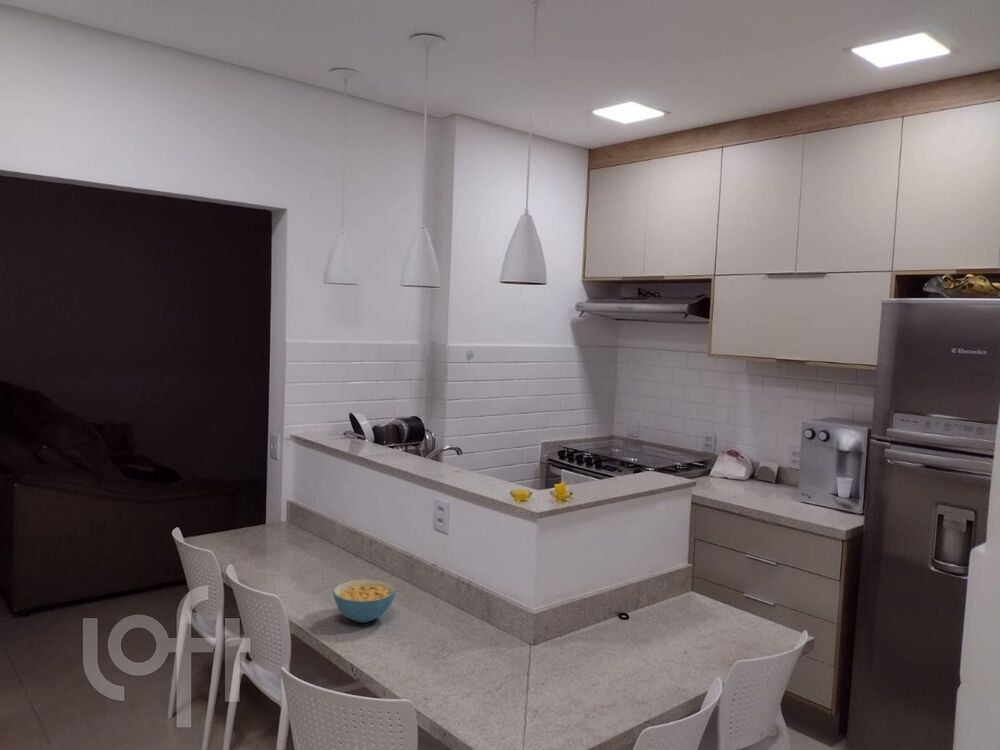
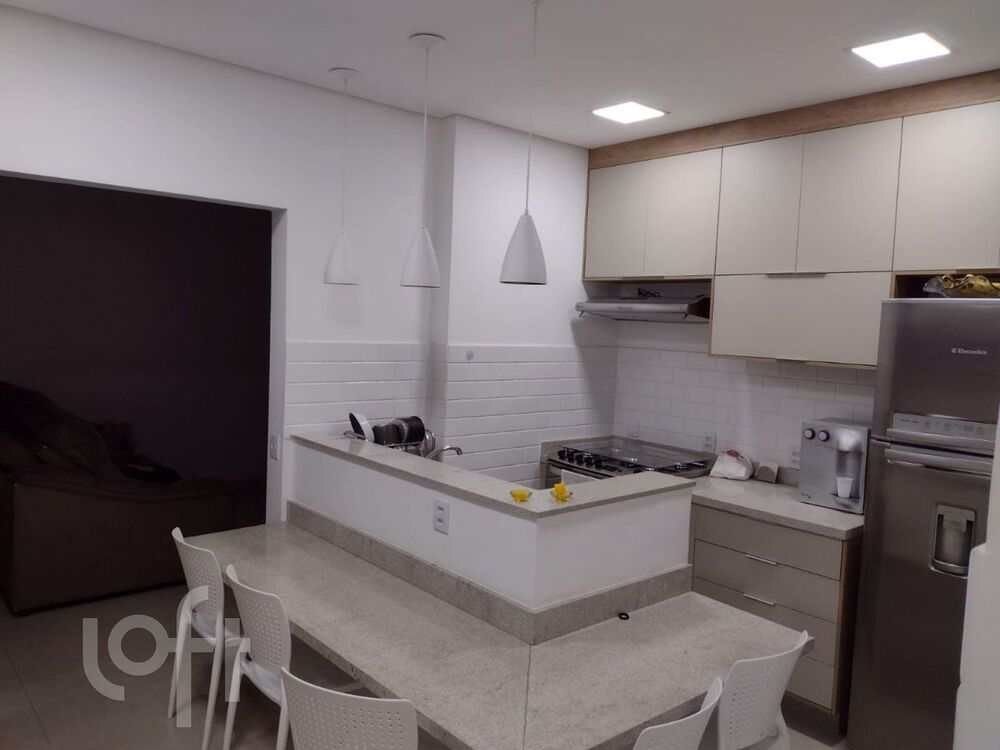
- cereal bowl (363, 604)
